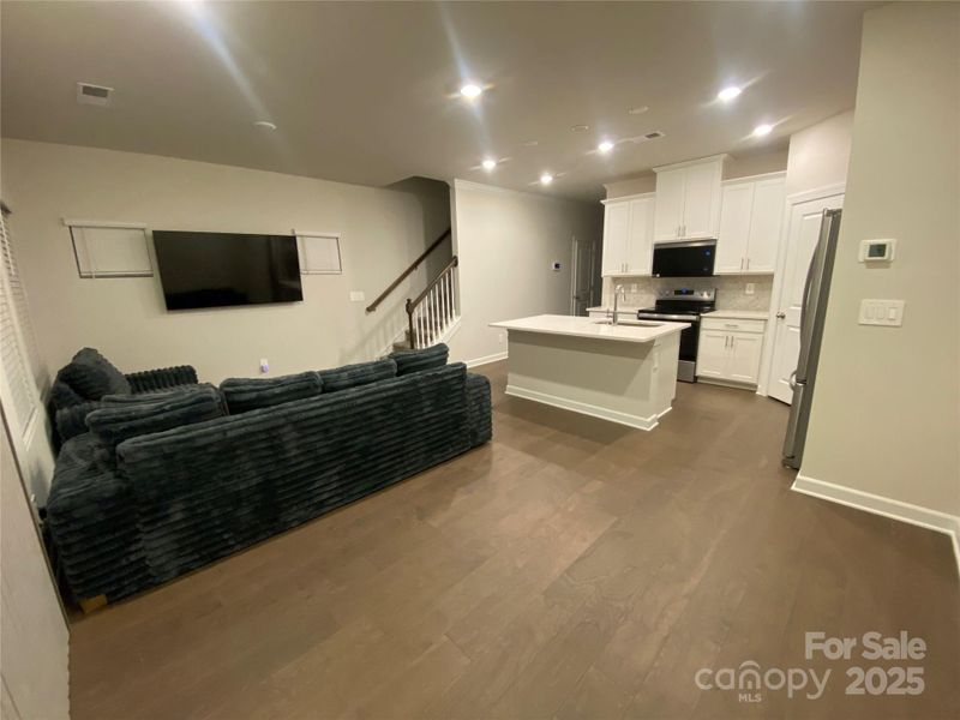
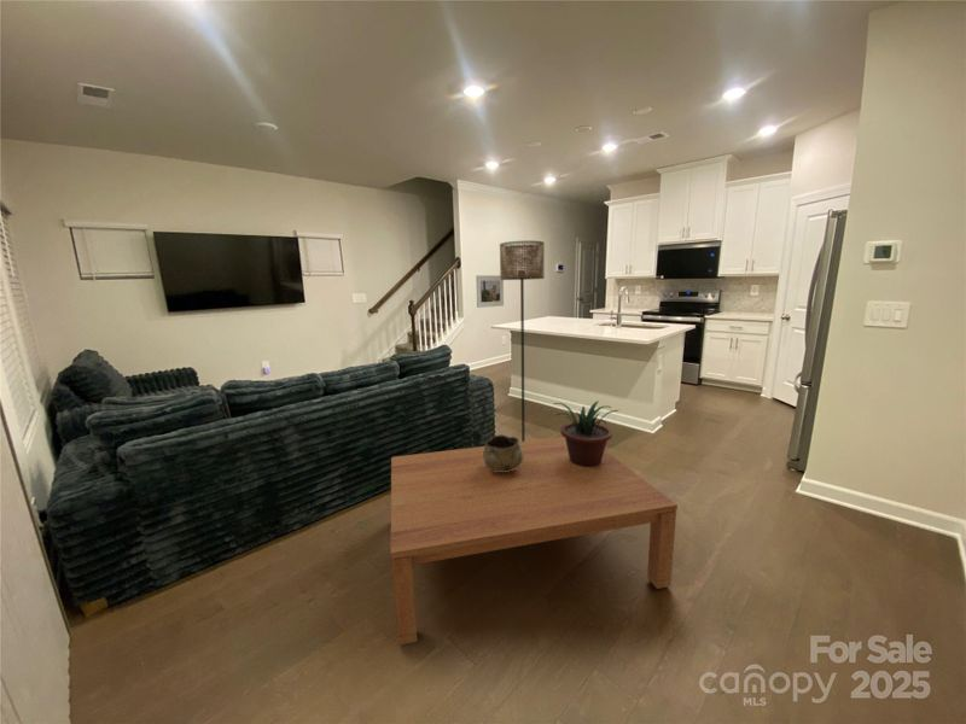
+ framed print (490, 291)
+ coffee table (514, 513)
+ potted plant (583, 431)
+ floor lamp (522, 355)
+ decorative bowl (502, 454)
